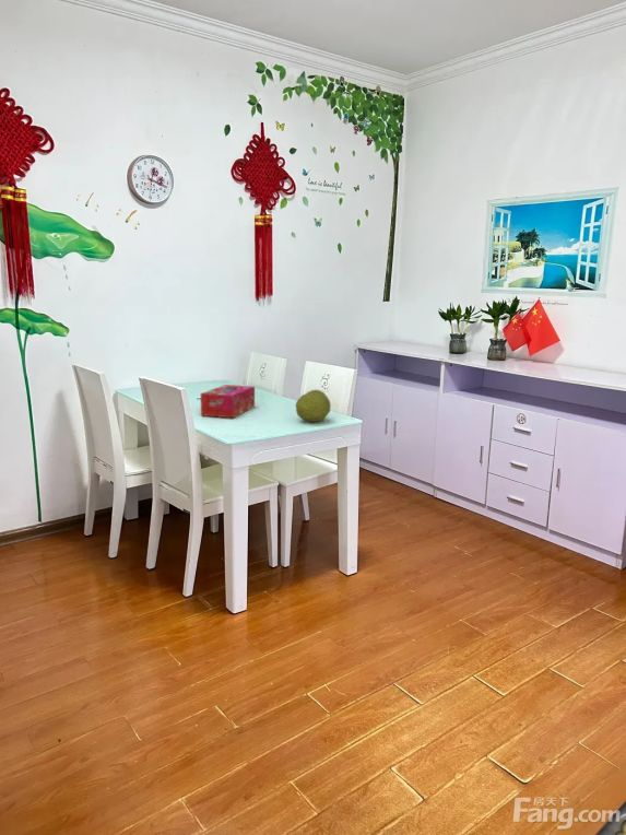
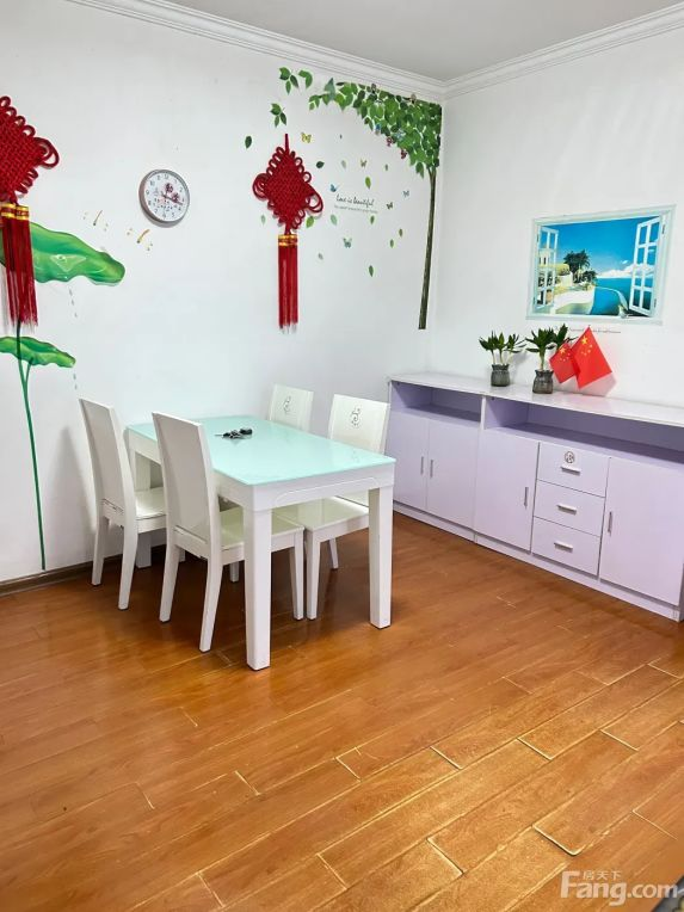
- tissue box (228, 400)
- fruit (312, 405)
